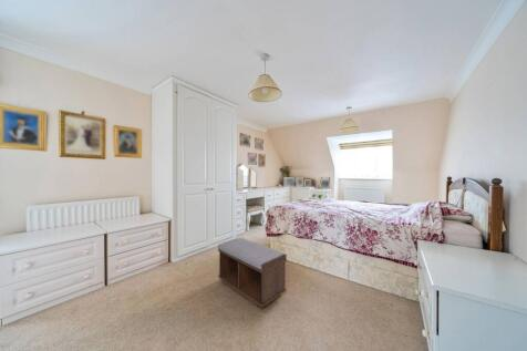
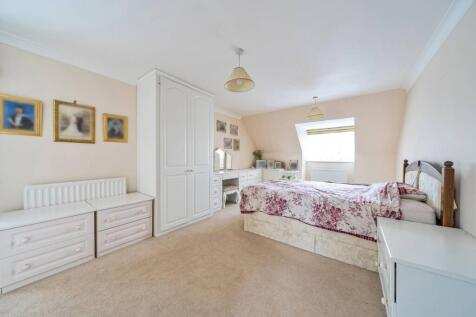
- bench (249, 267)
